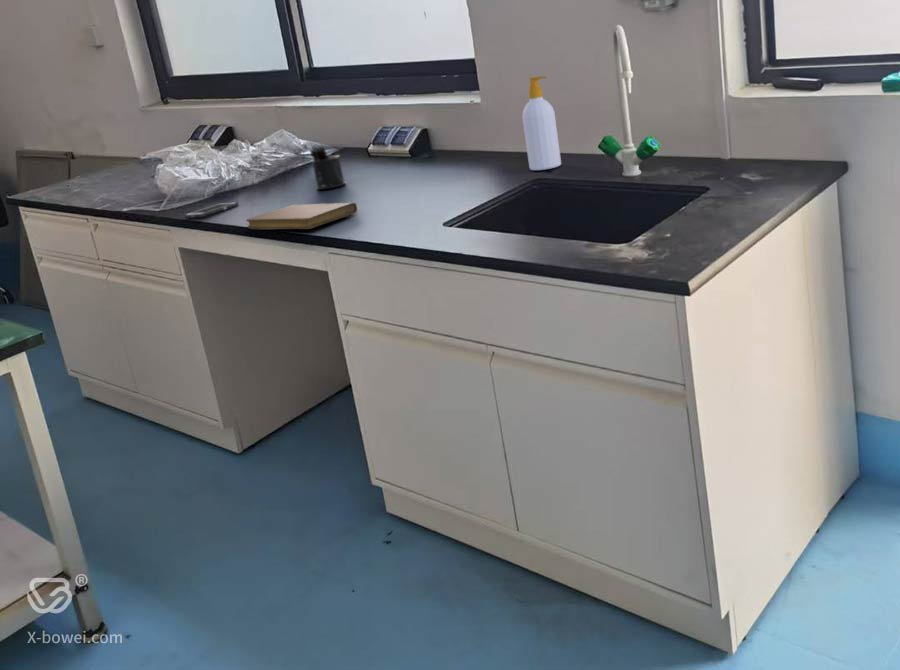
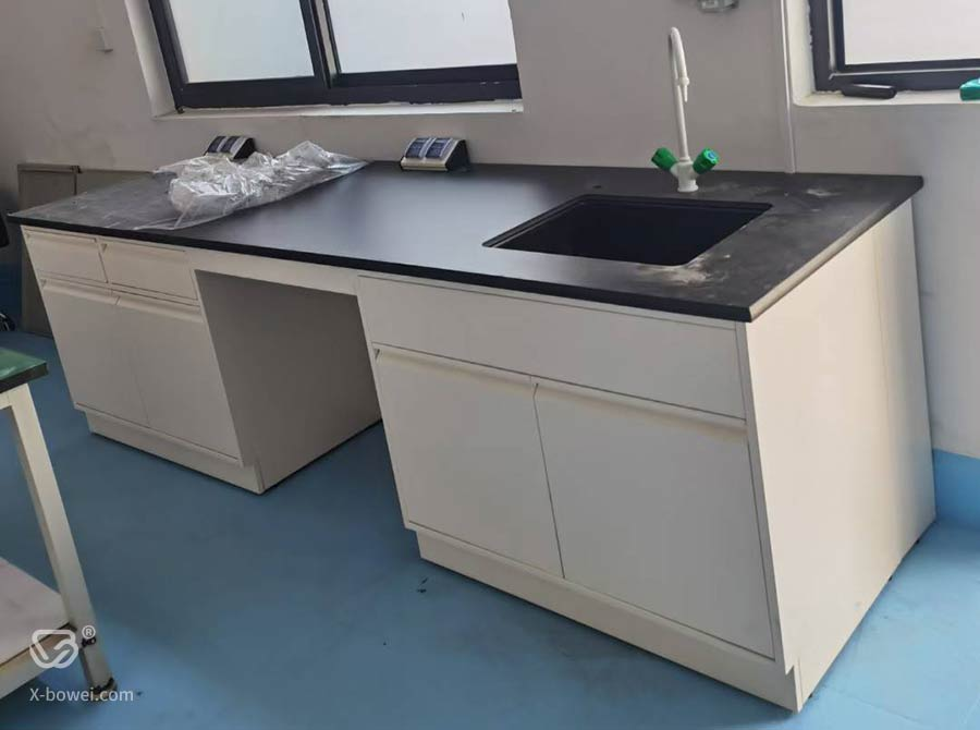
- notebook (301, 215)
- cell phone (211, 209)
- soap bottle (540, 122)
- pen holder (326, 165)
